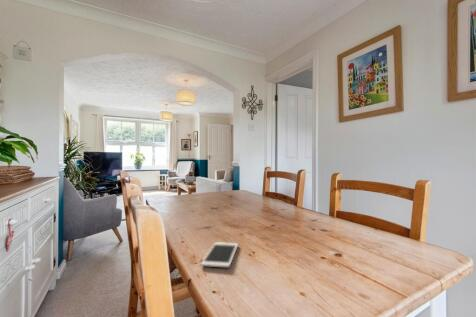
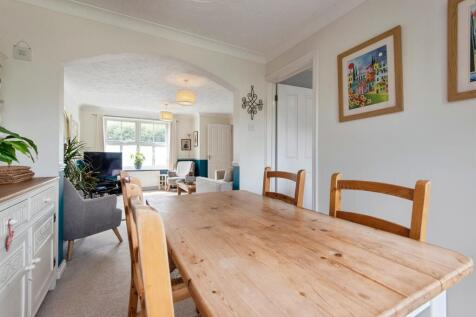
- cell phone (221, 253)
